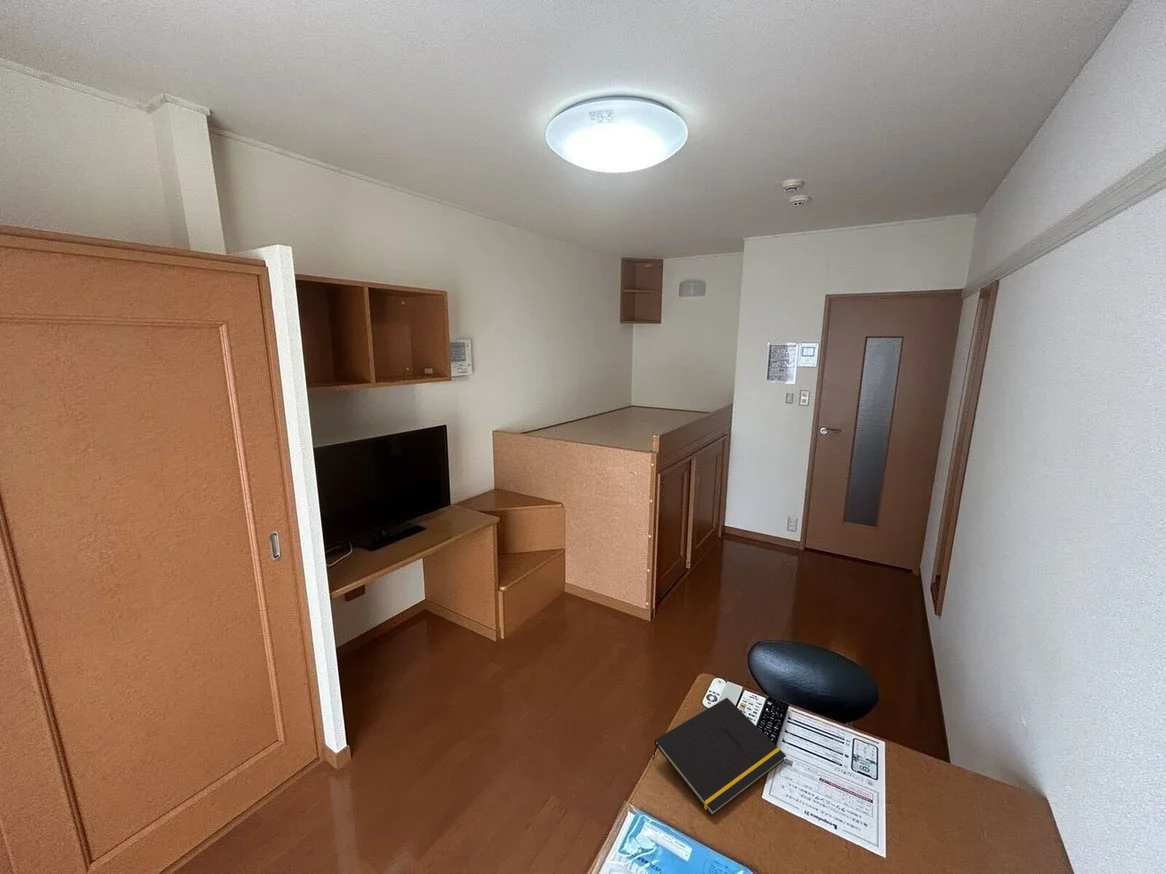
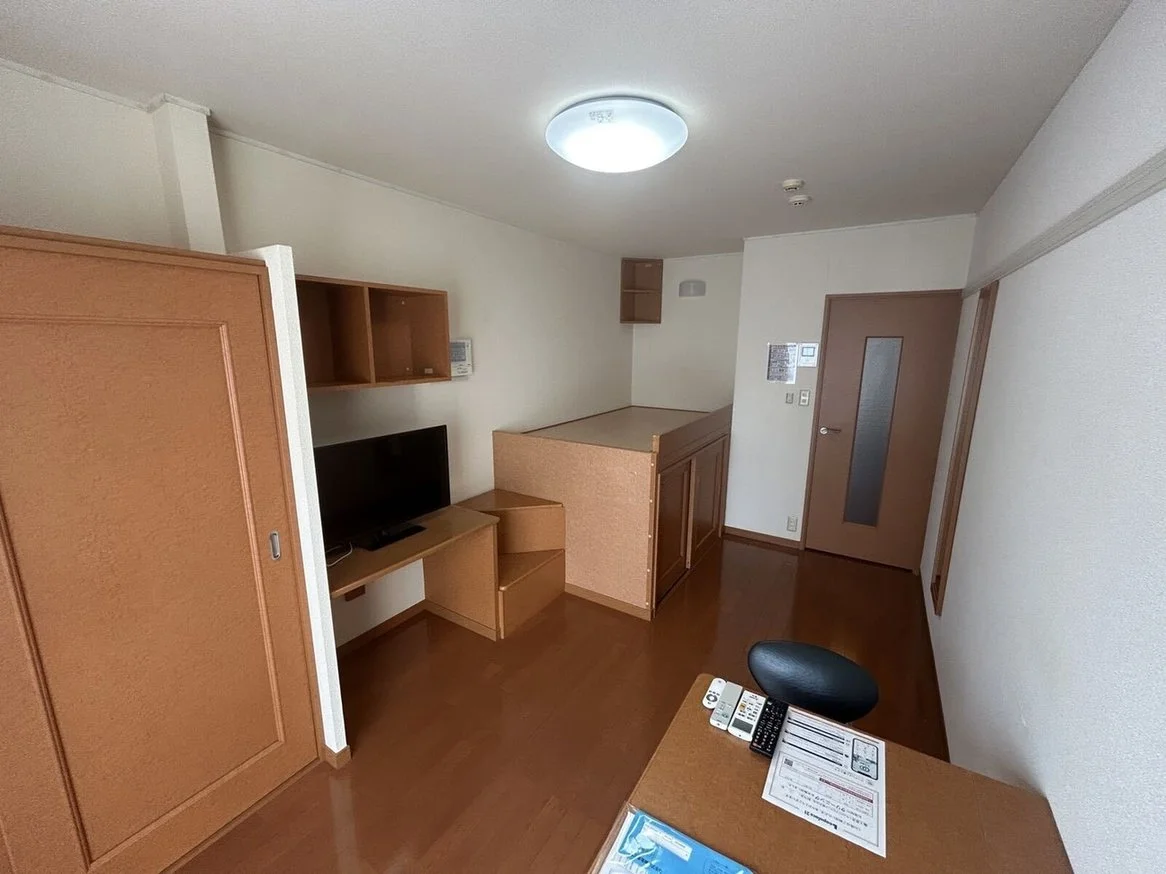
- notepad (720, 749)
